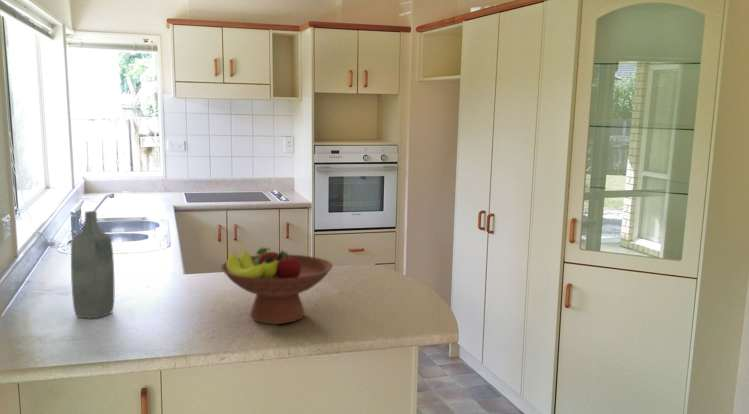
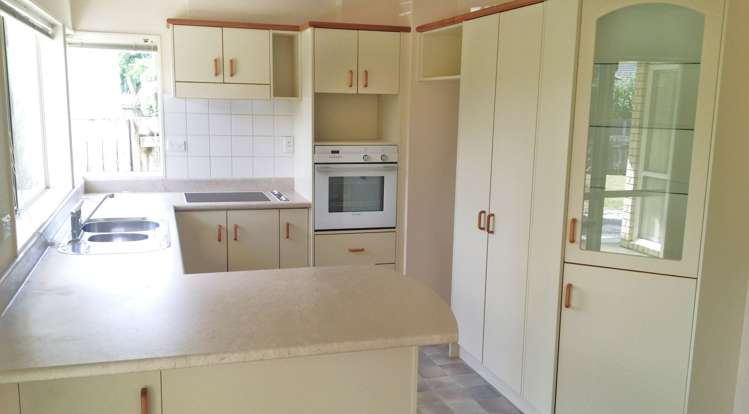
- fruit bowl (277, 281)
- bottle (92, 263)
